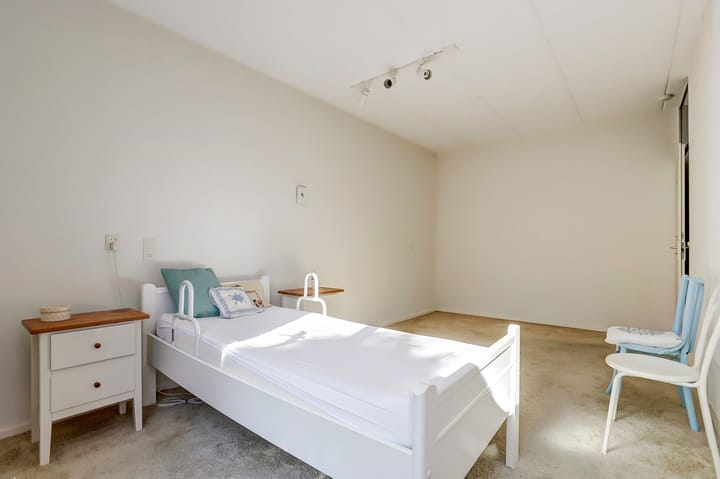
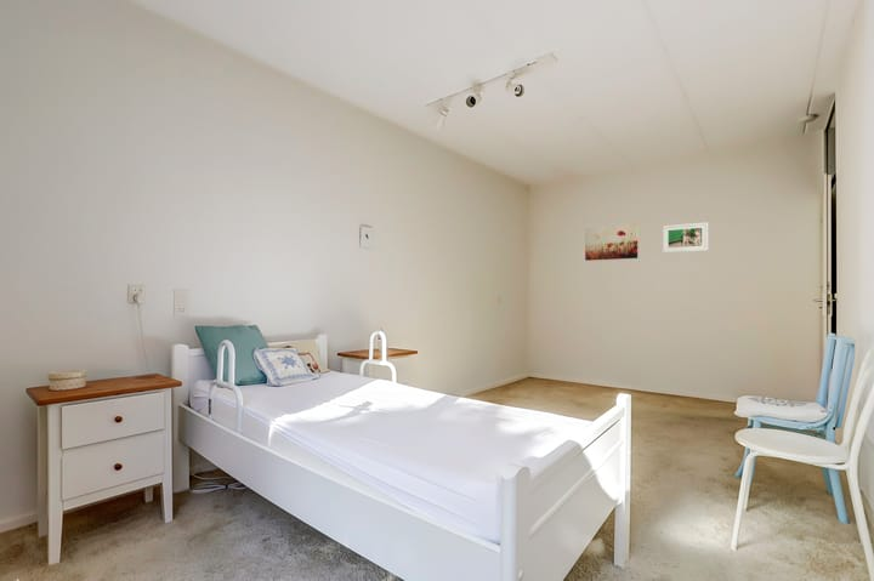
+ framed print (685, 238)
+ wall art (611, 243)
